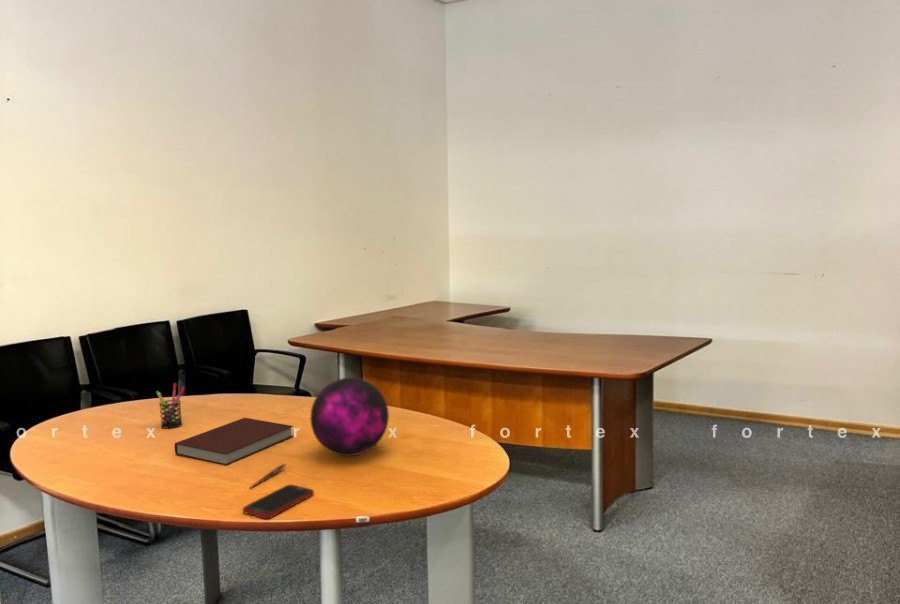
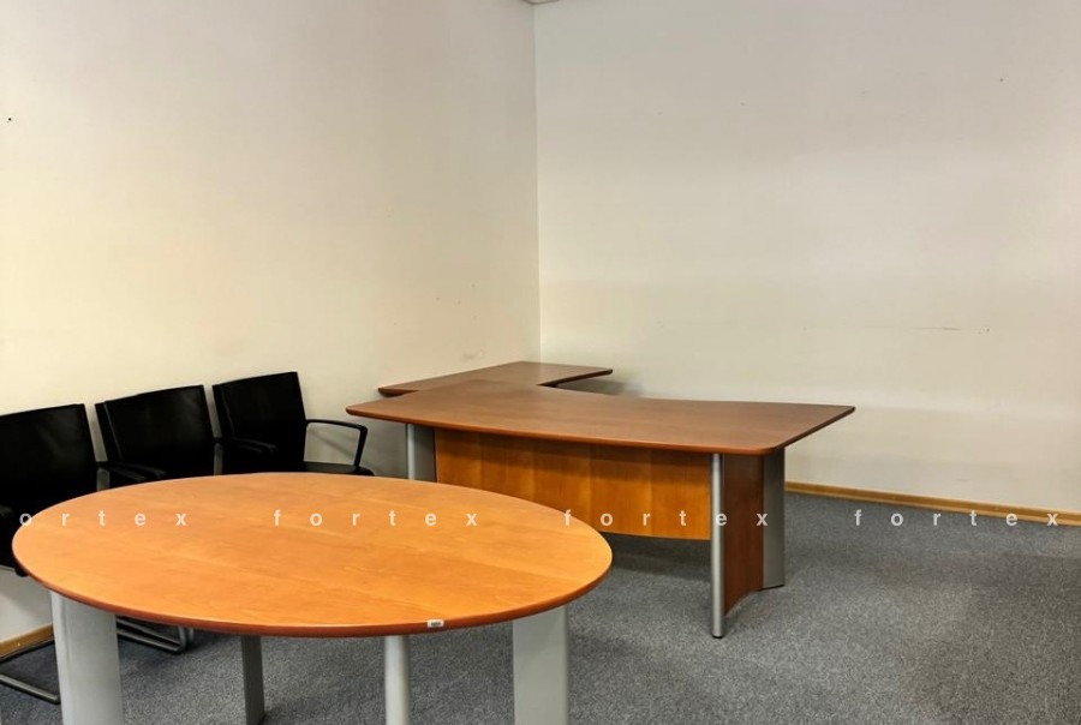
- cell phone (279, 500)
- notebook (236, 439)
- pen holder (168, 405)
- pen (268, 475)
- decorative orb (349, 416)
